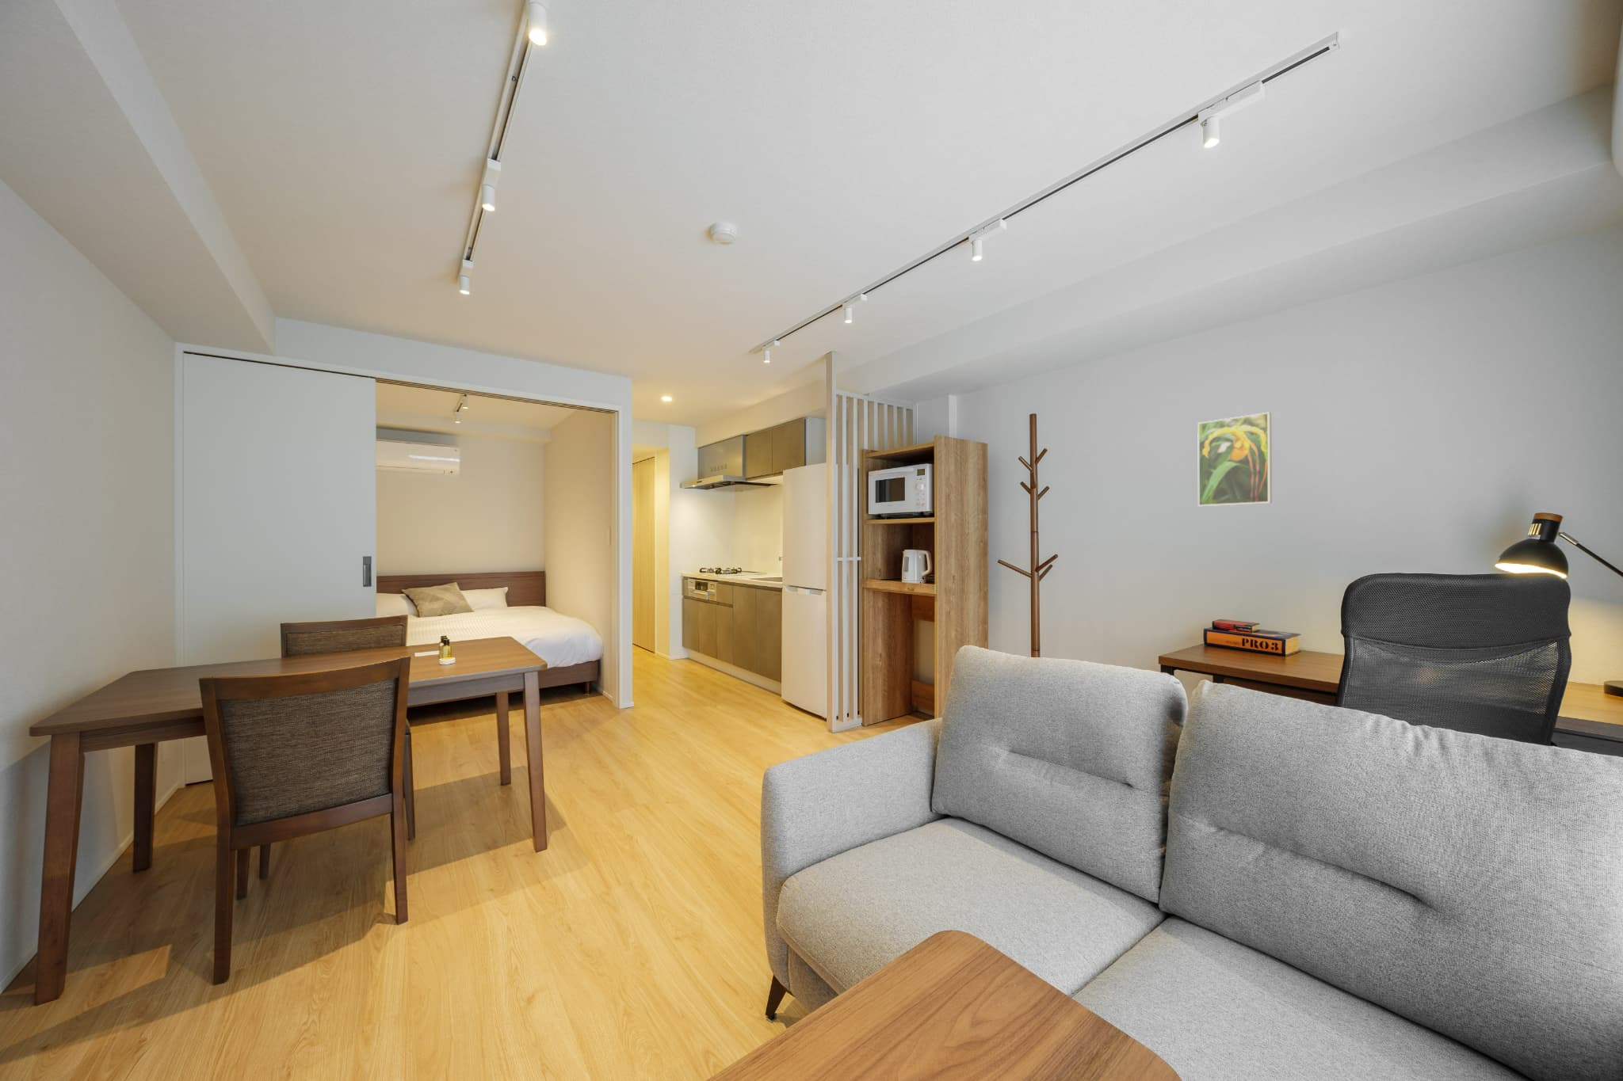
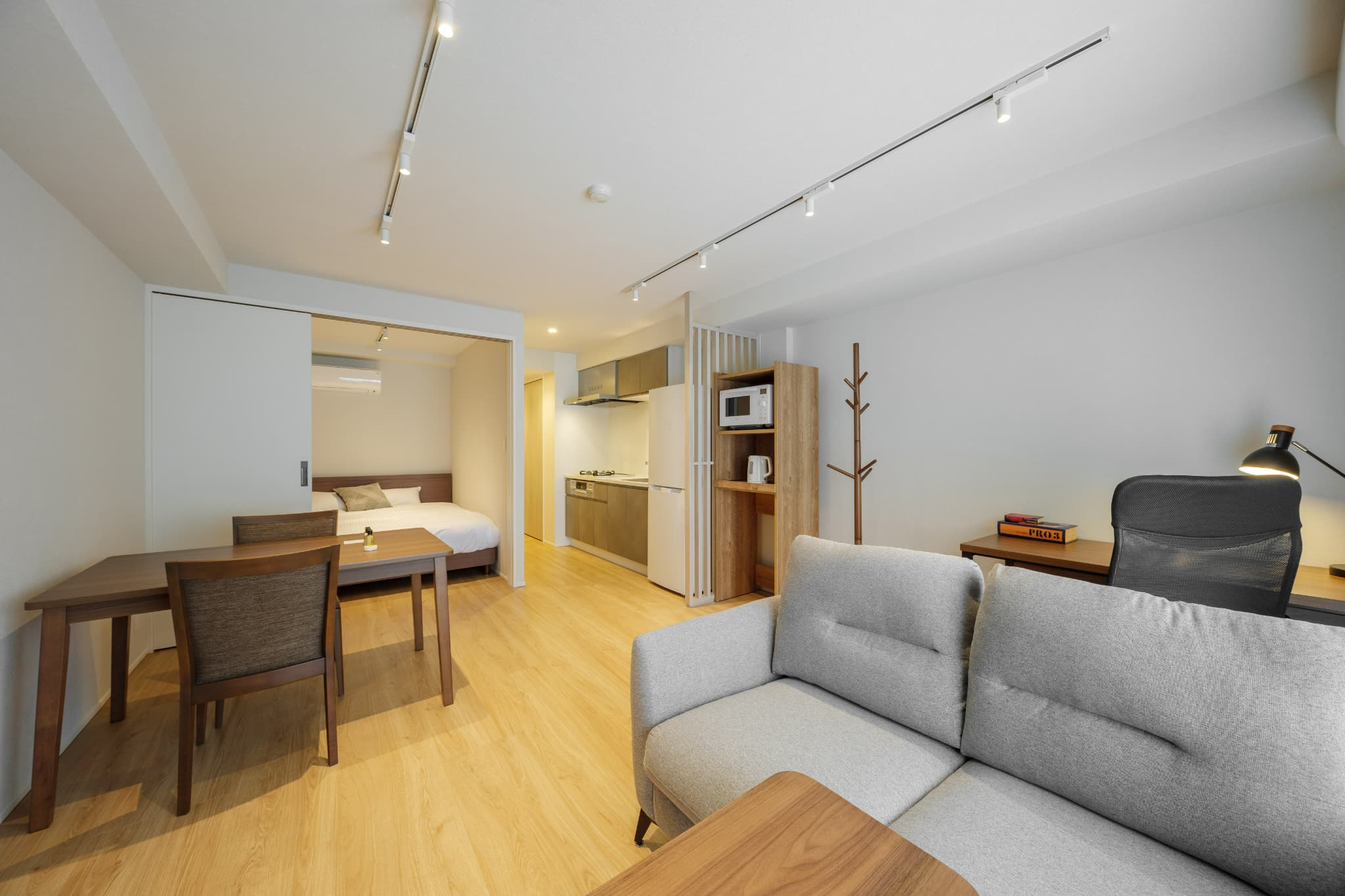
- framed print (1233, 461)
